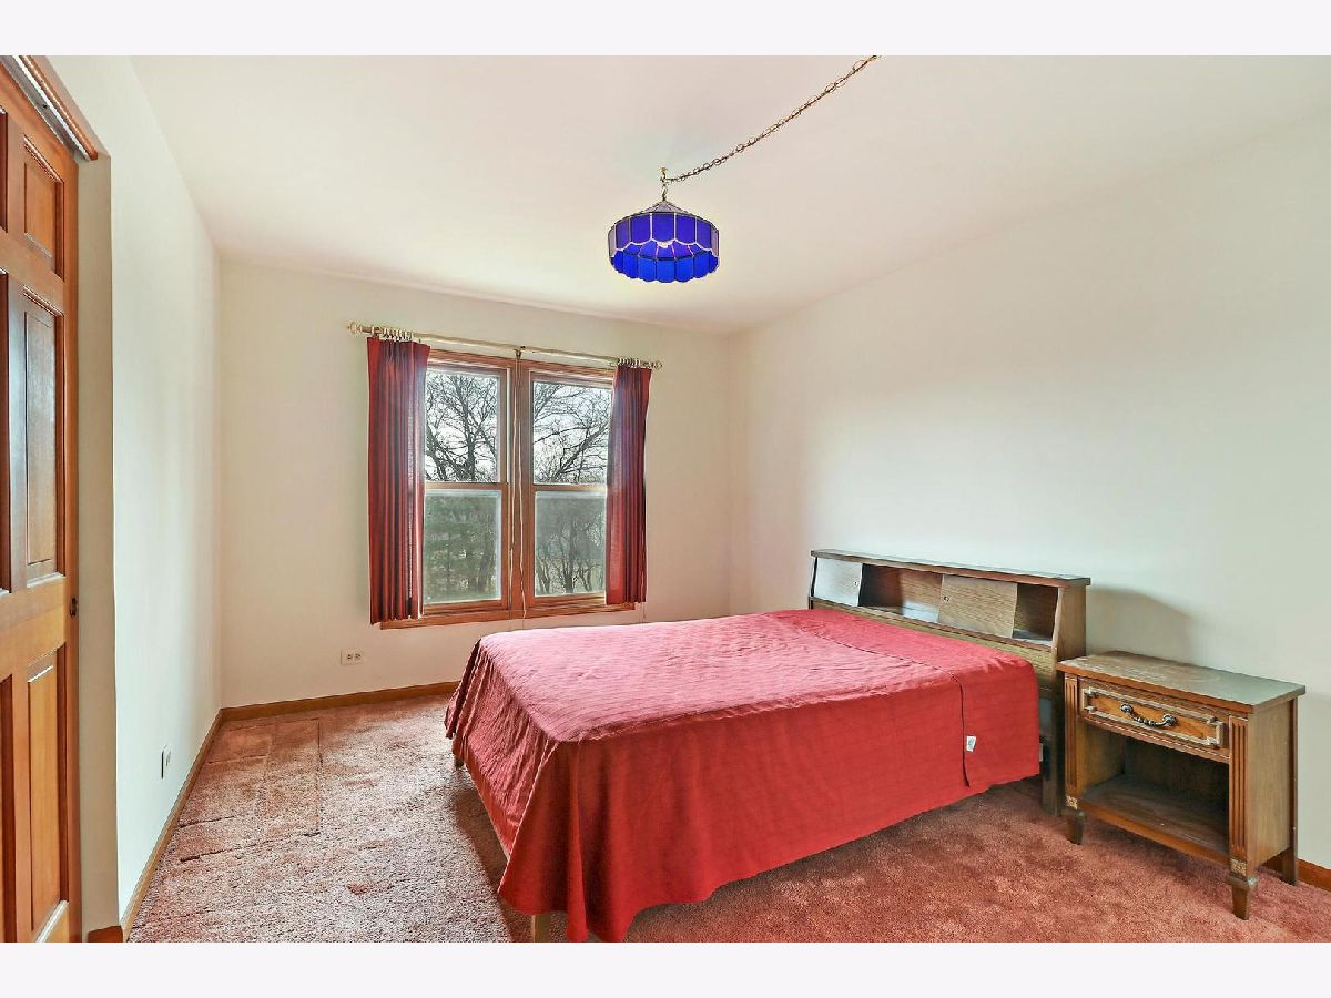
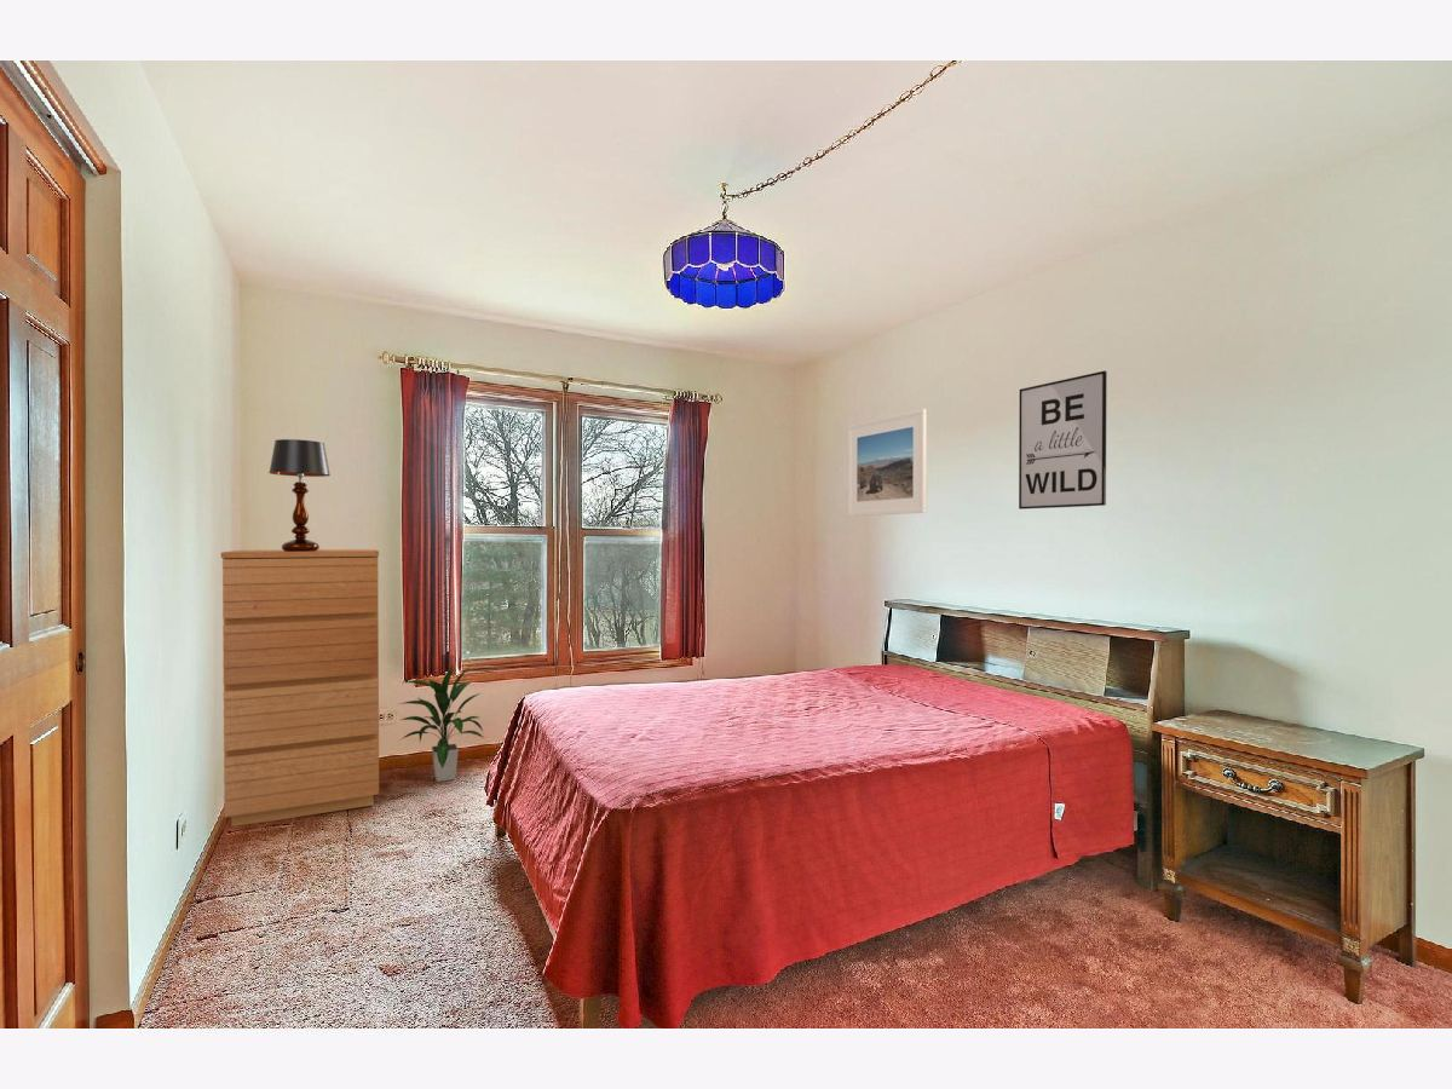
+ wall art (1060, 444)
+ table lamp (300, 496)
+ dresser (307, 674)
+ indoor plant (443, 722)
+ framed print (883, 466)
